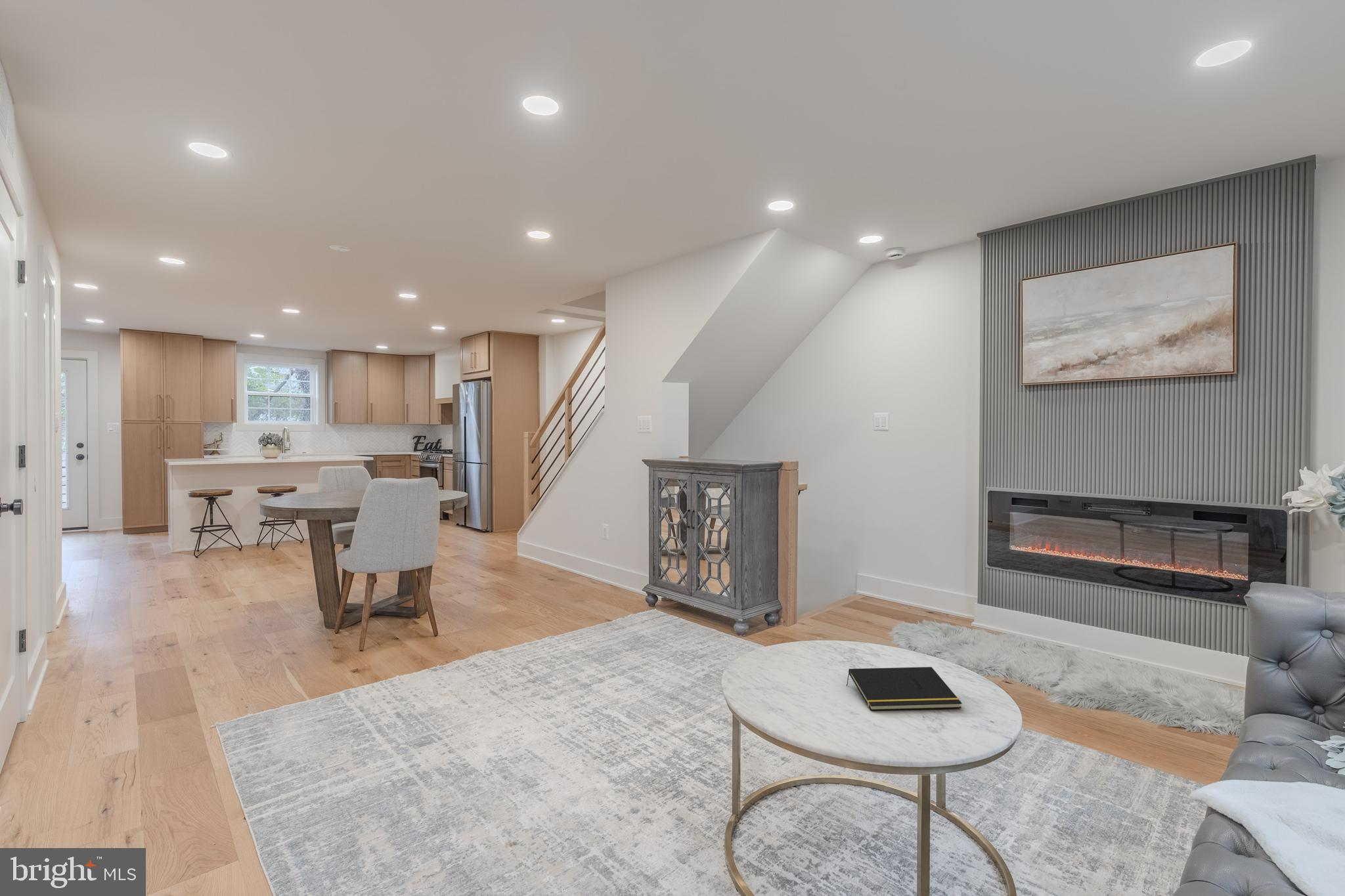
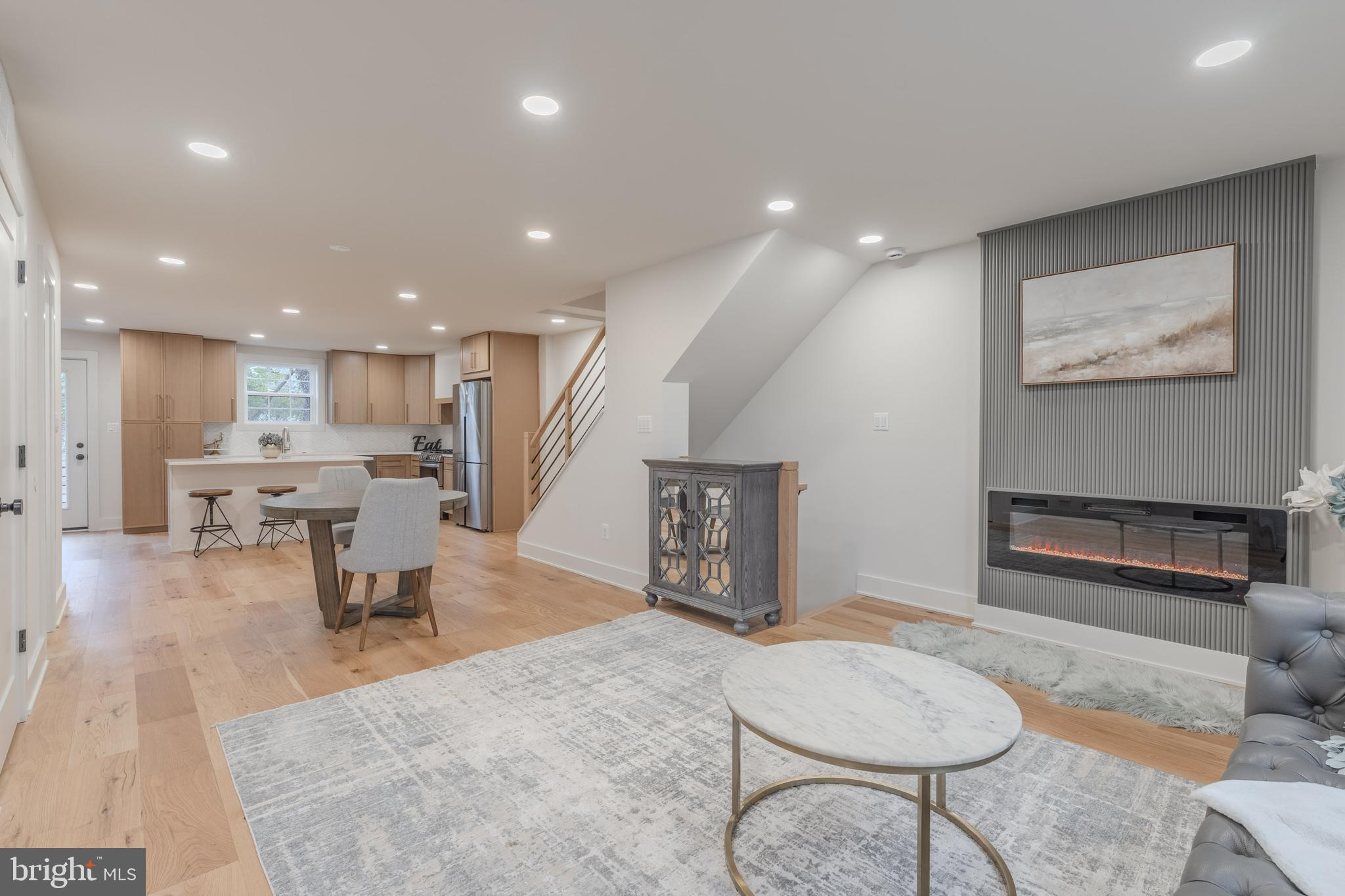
- notepad (902, 687)
